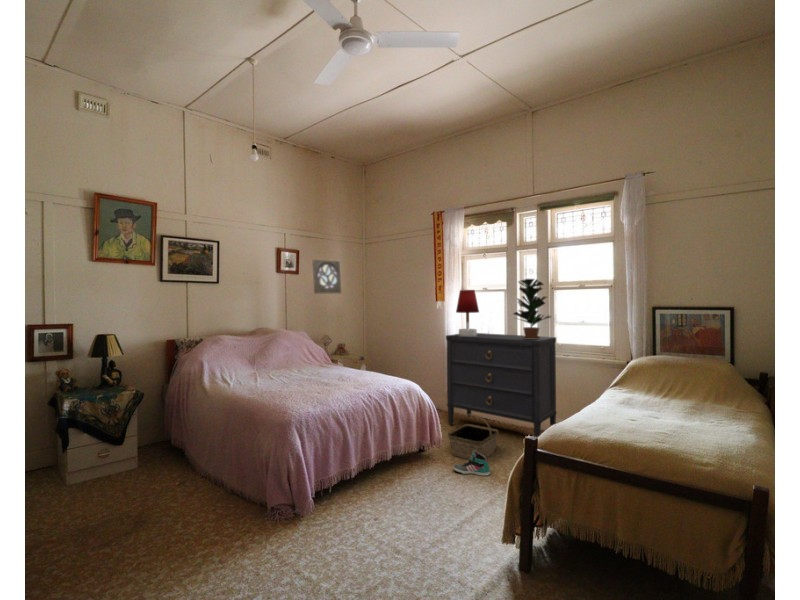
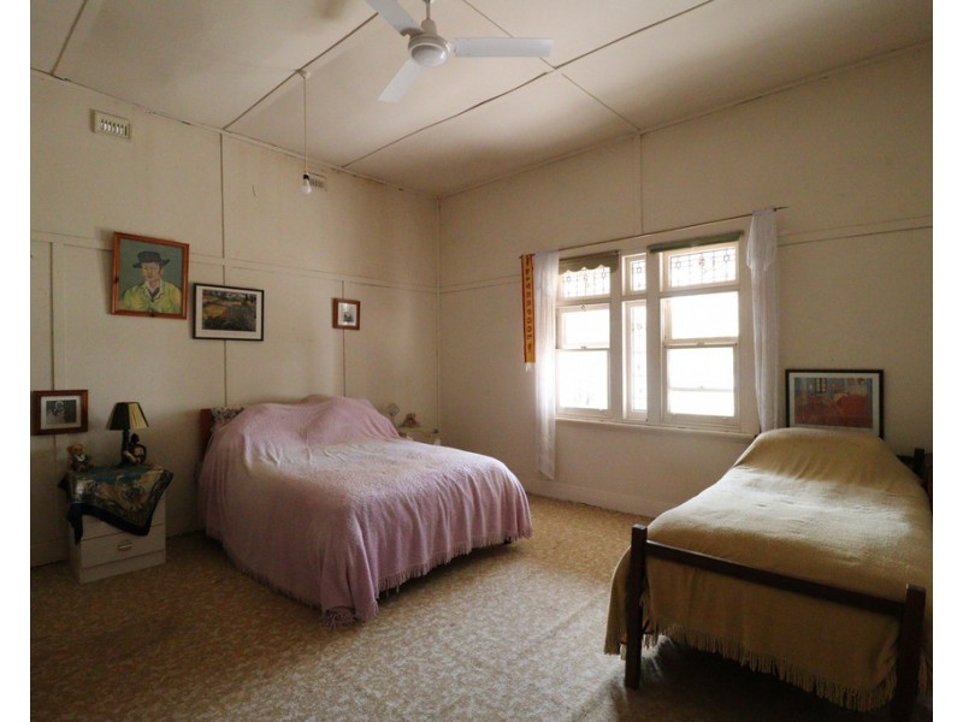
- wall ornament (326, 277)
- basket (473, 434)
- dresser (499, 382)
- table lamp (467, 312)
- potted plant (529, 308)
- sneaker (471, 461)
